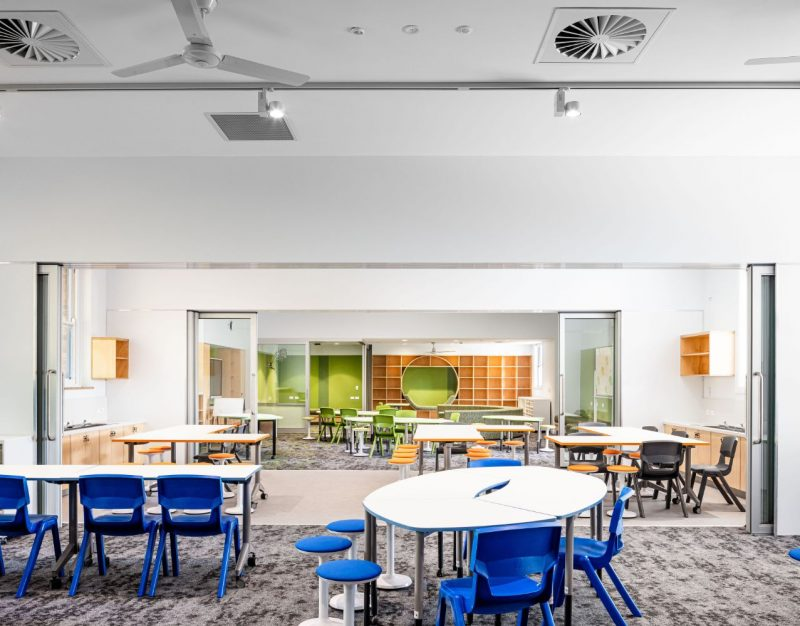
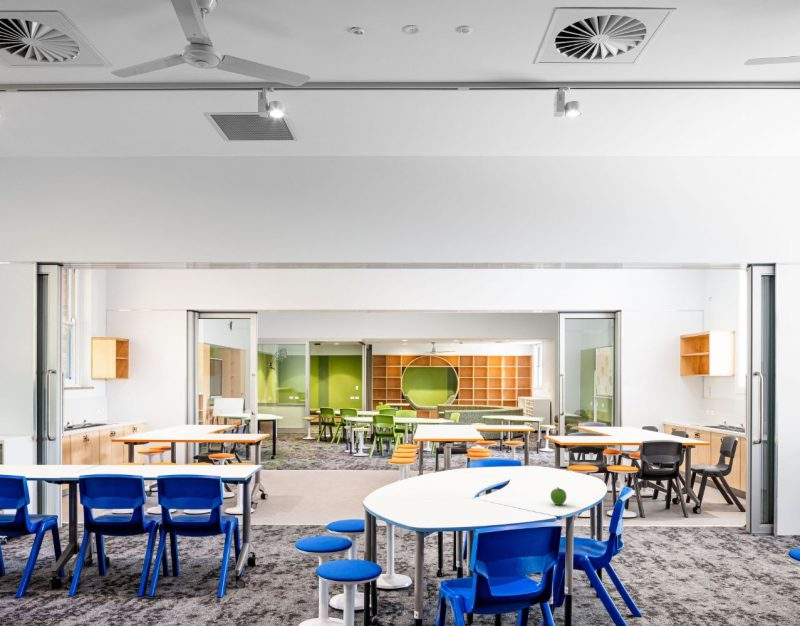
+ fruit (558, 495)
